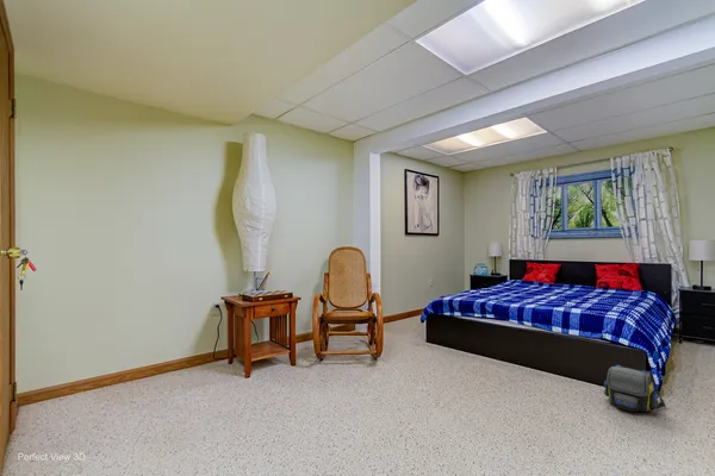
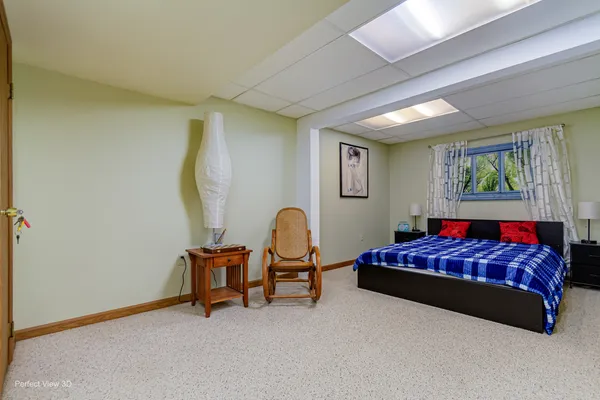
- shoulder bag (630, 386)
